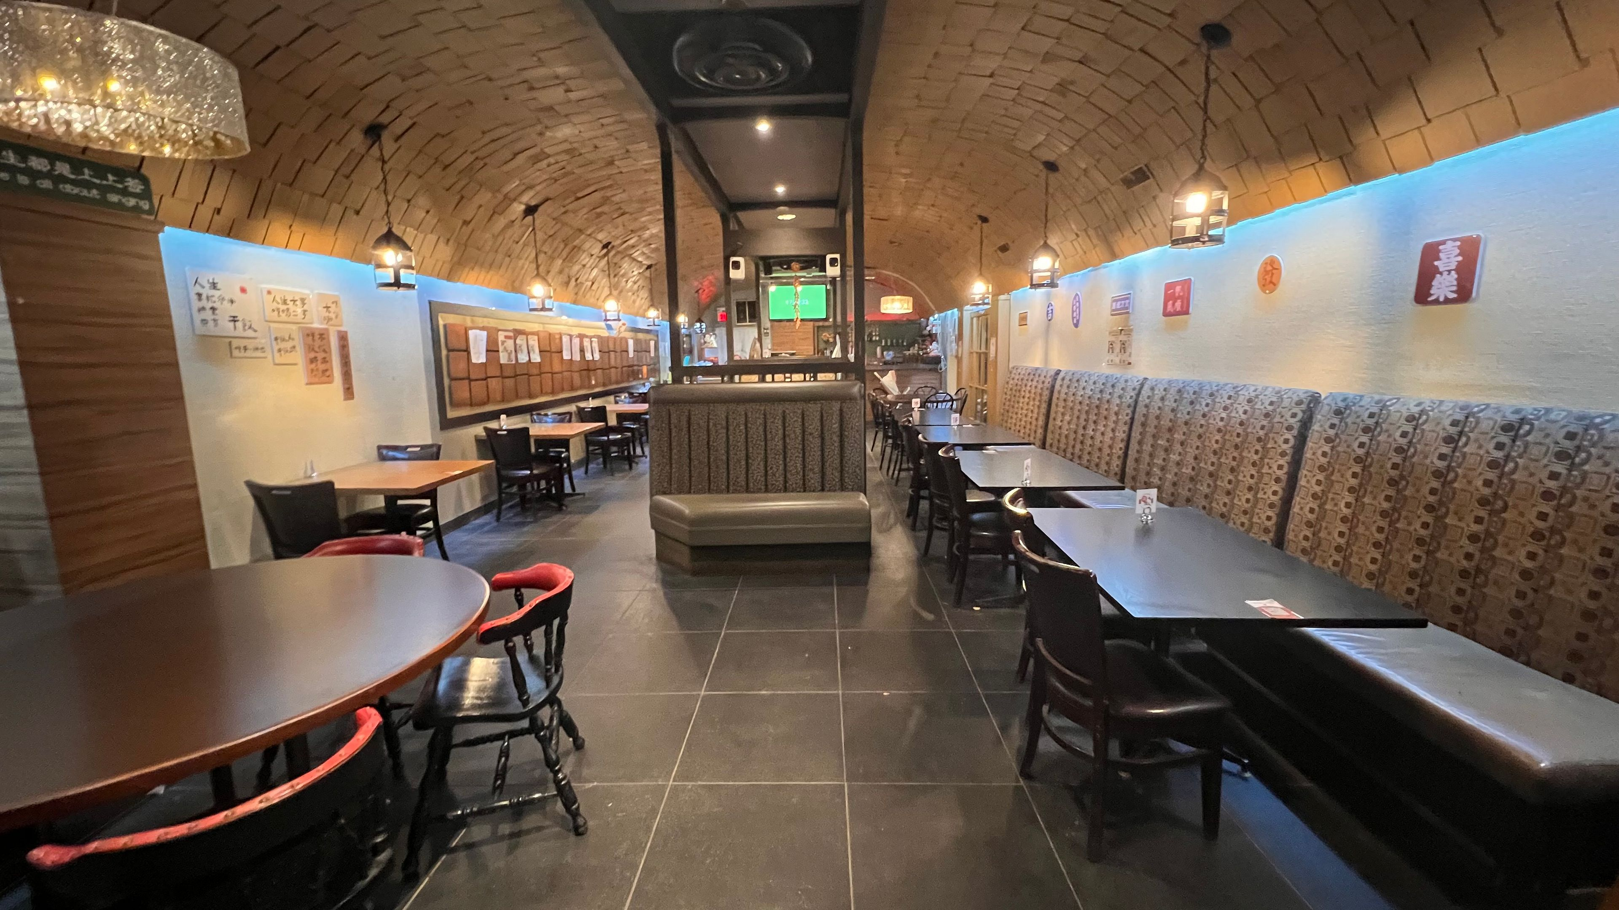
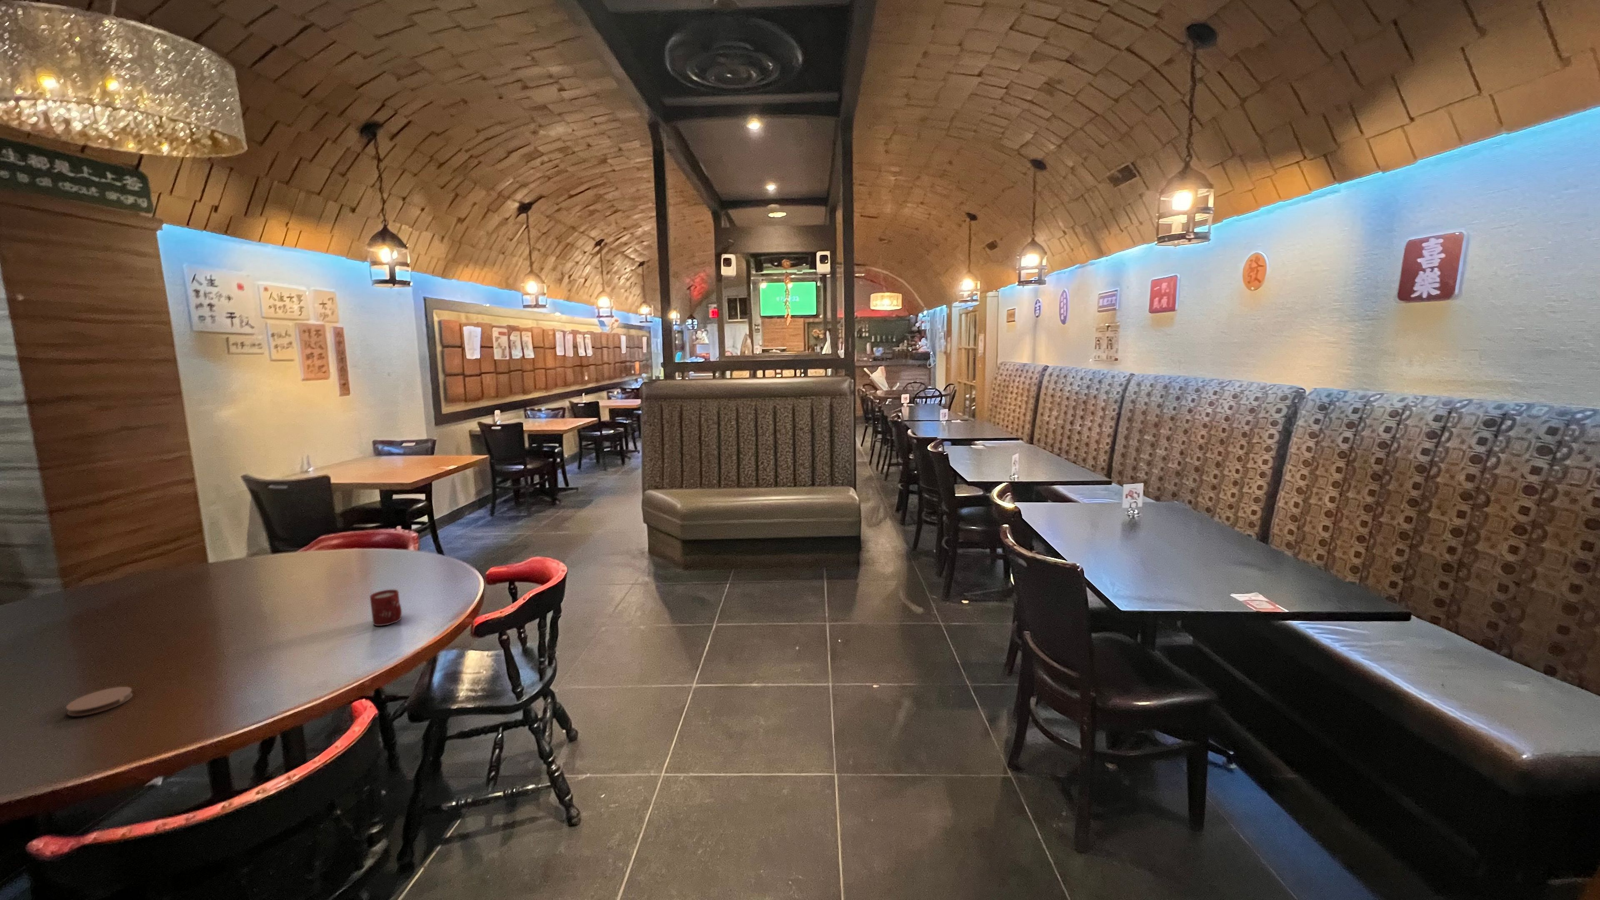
+ cup (389, 608)
+ coaster (100, 701)
